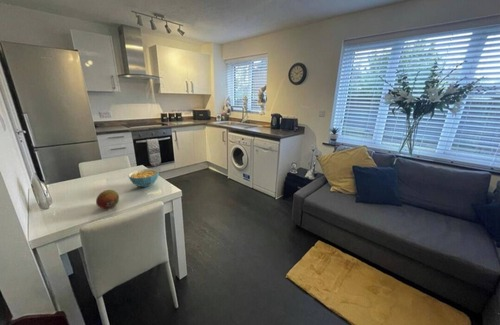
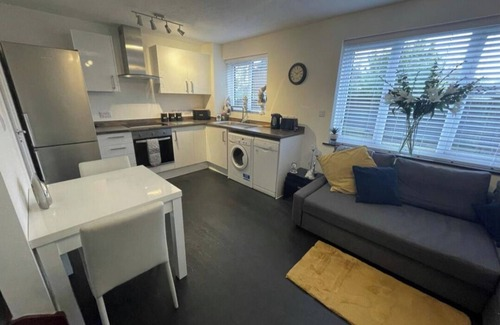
- fruit (108, 198)
- cereal bowl (144, 179)
